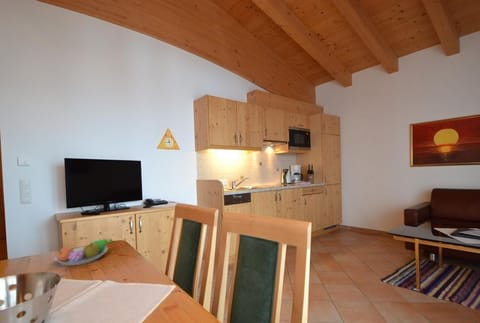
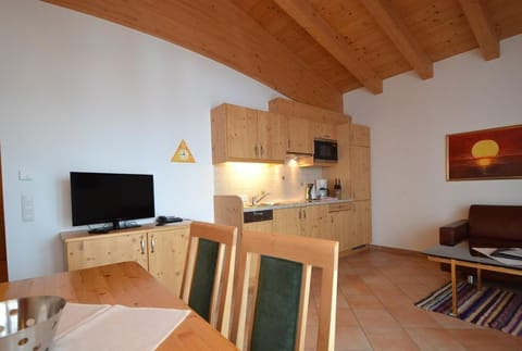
- fruit bowl (84, 248)
